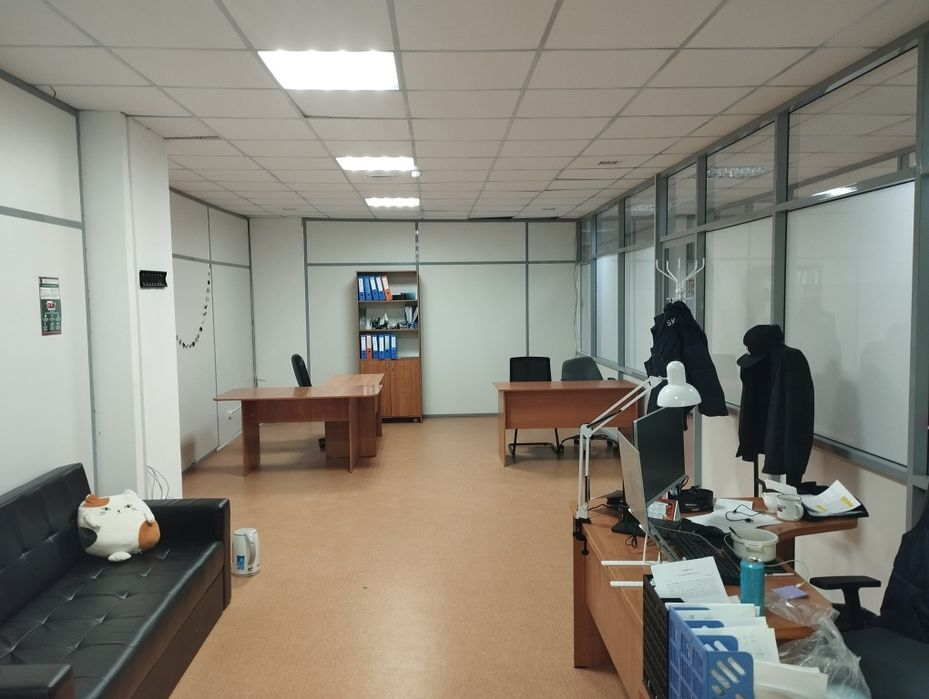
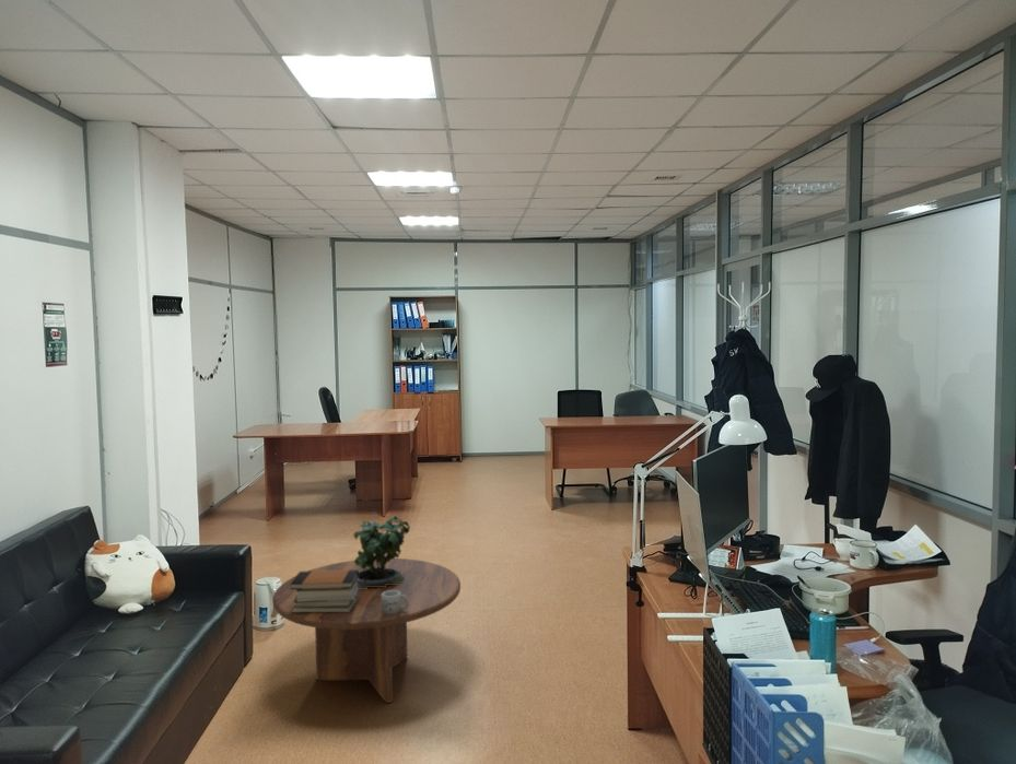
+ potted plant (379, 546)
+ book stack (326, 590)
+ mug (395, 601)
+ coffee table (370, 632)
